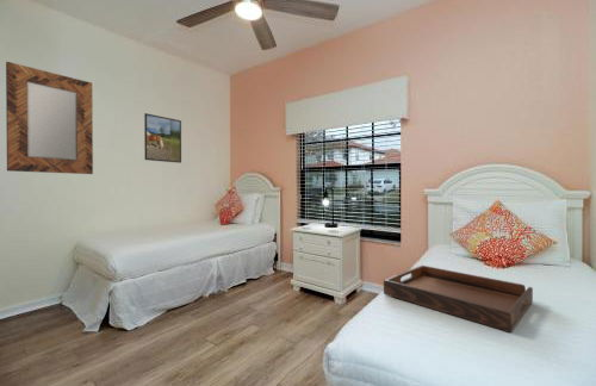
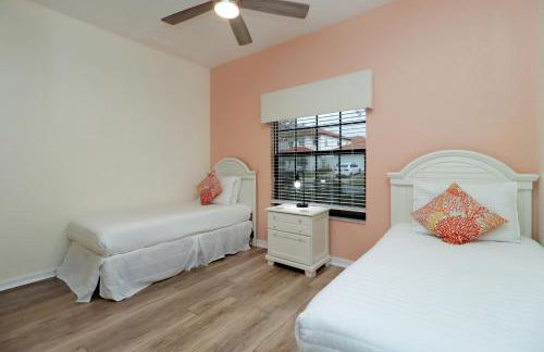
- serving tray (455, 290)
- home mirror (52, 123)
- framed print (163, 138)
